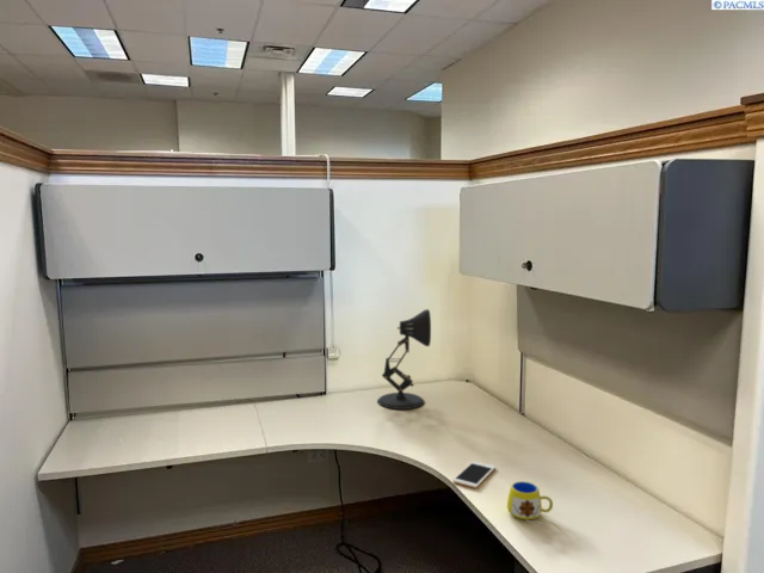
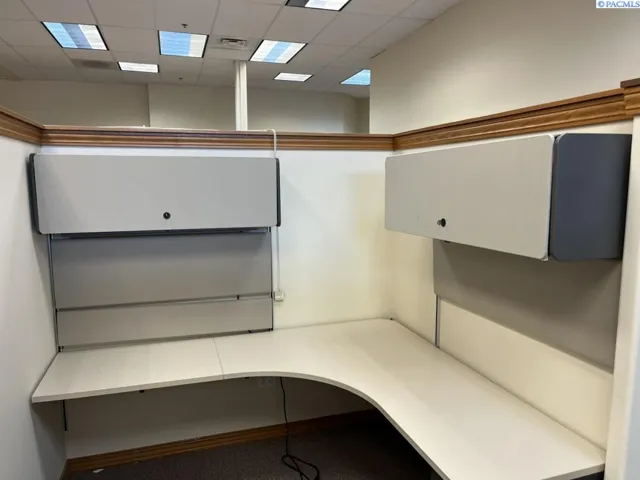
- mug (529, 500)
- cell phone (474, 473)
- desk lamp (402, 356)
